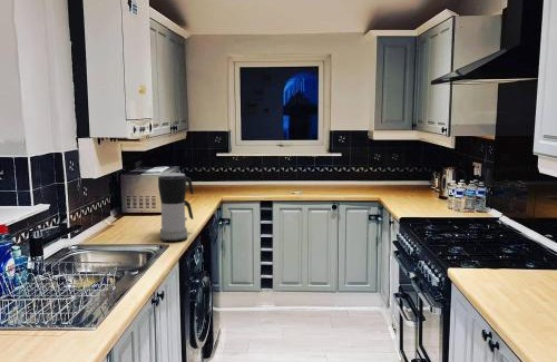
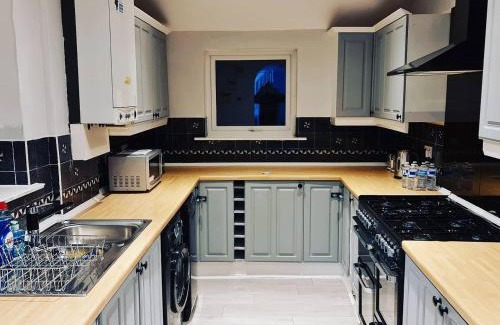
- coffee maker (176, 205)
